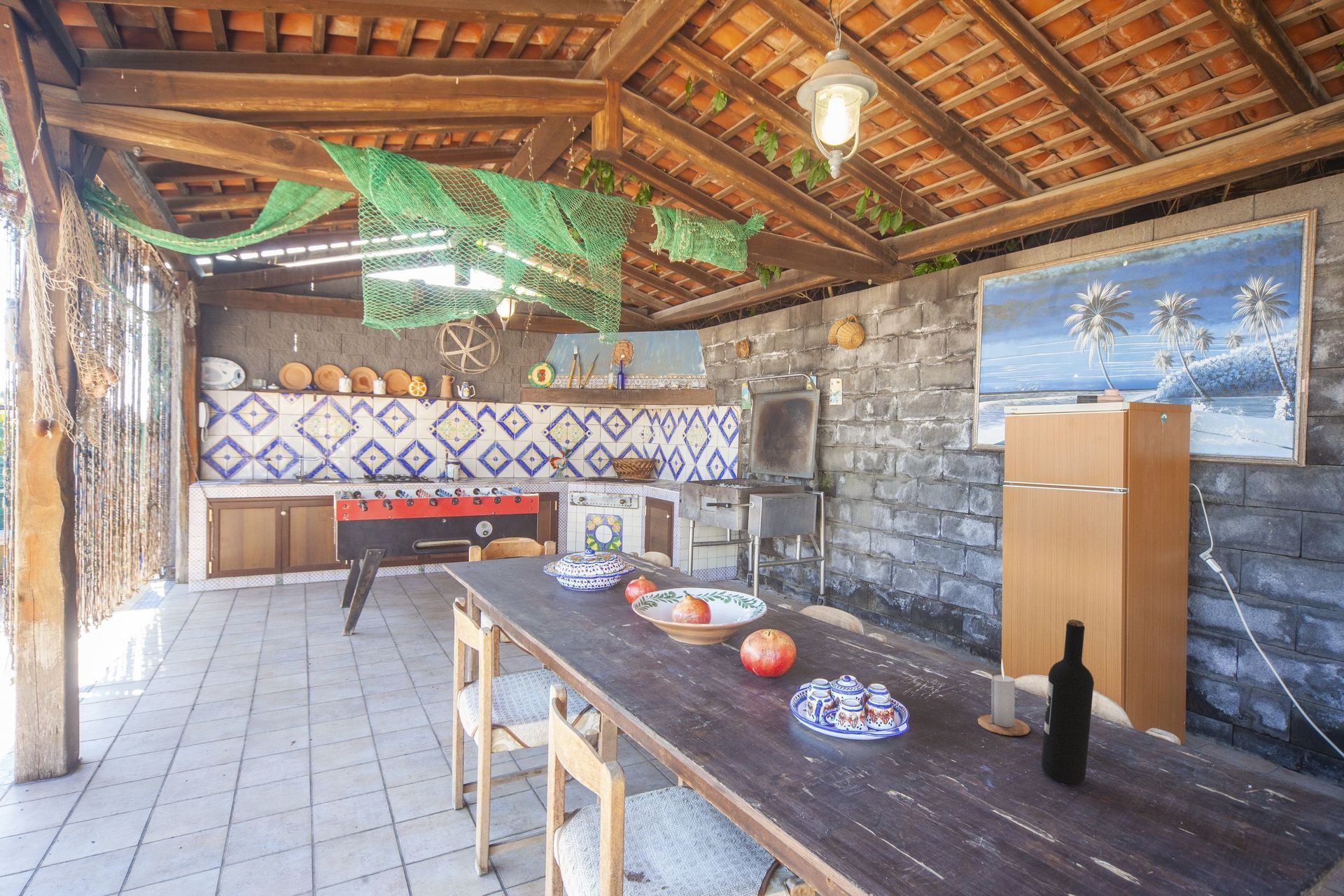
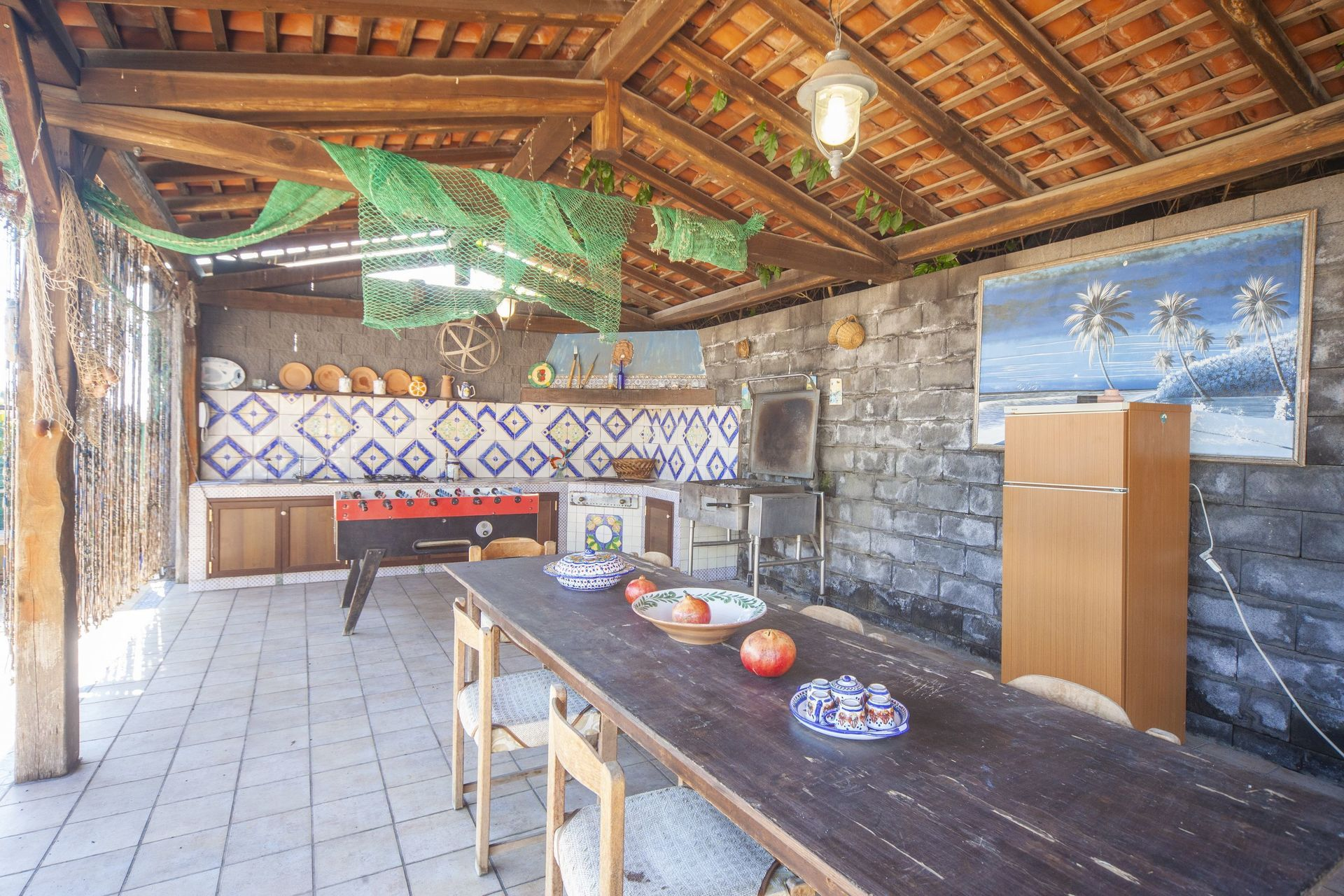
- candle (1003, 692)
- wine bottle (1067, 699)
